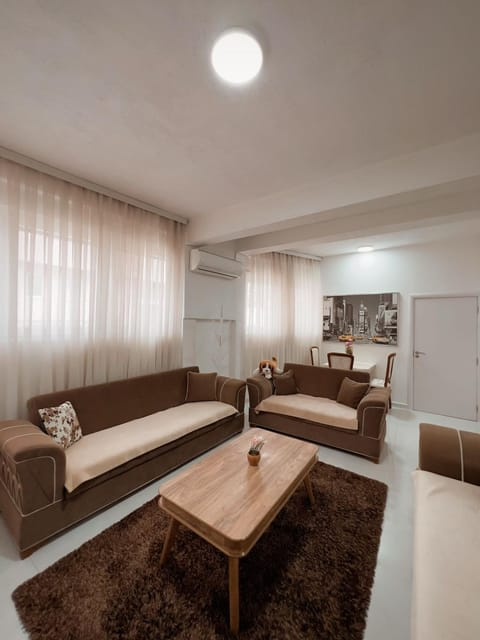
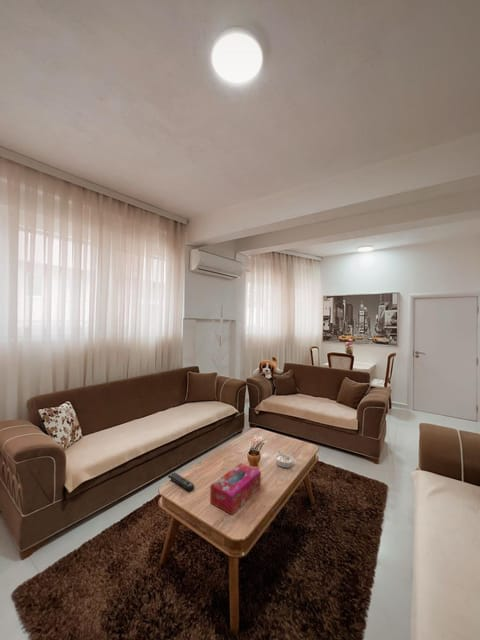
+ legume (283, 460)
+ tissue box (236, 486)
+ remote control (180, 481)
